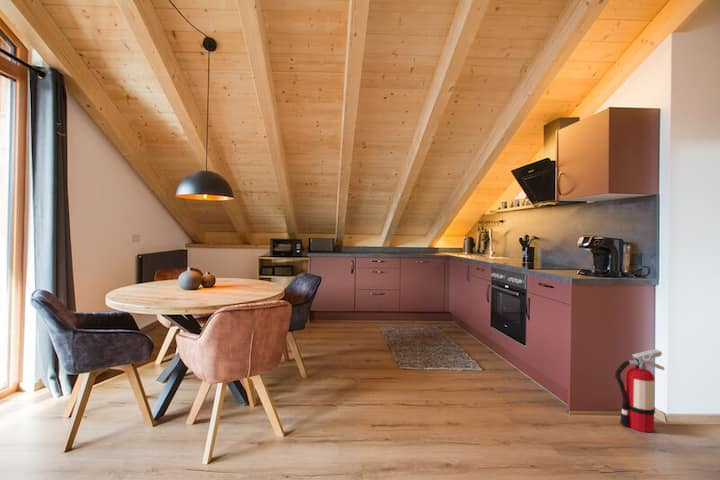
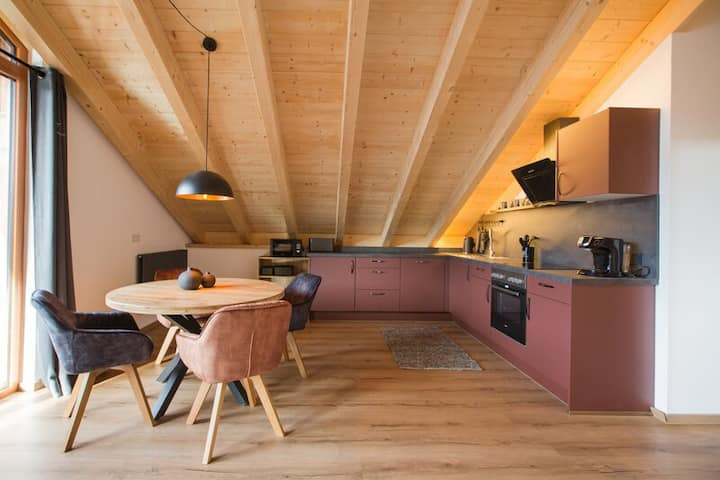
- fire extinguisher (639, 387)
